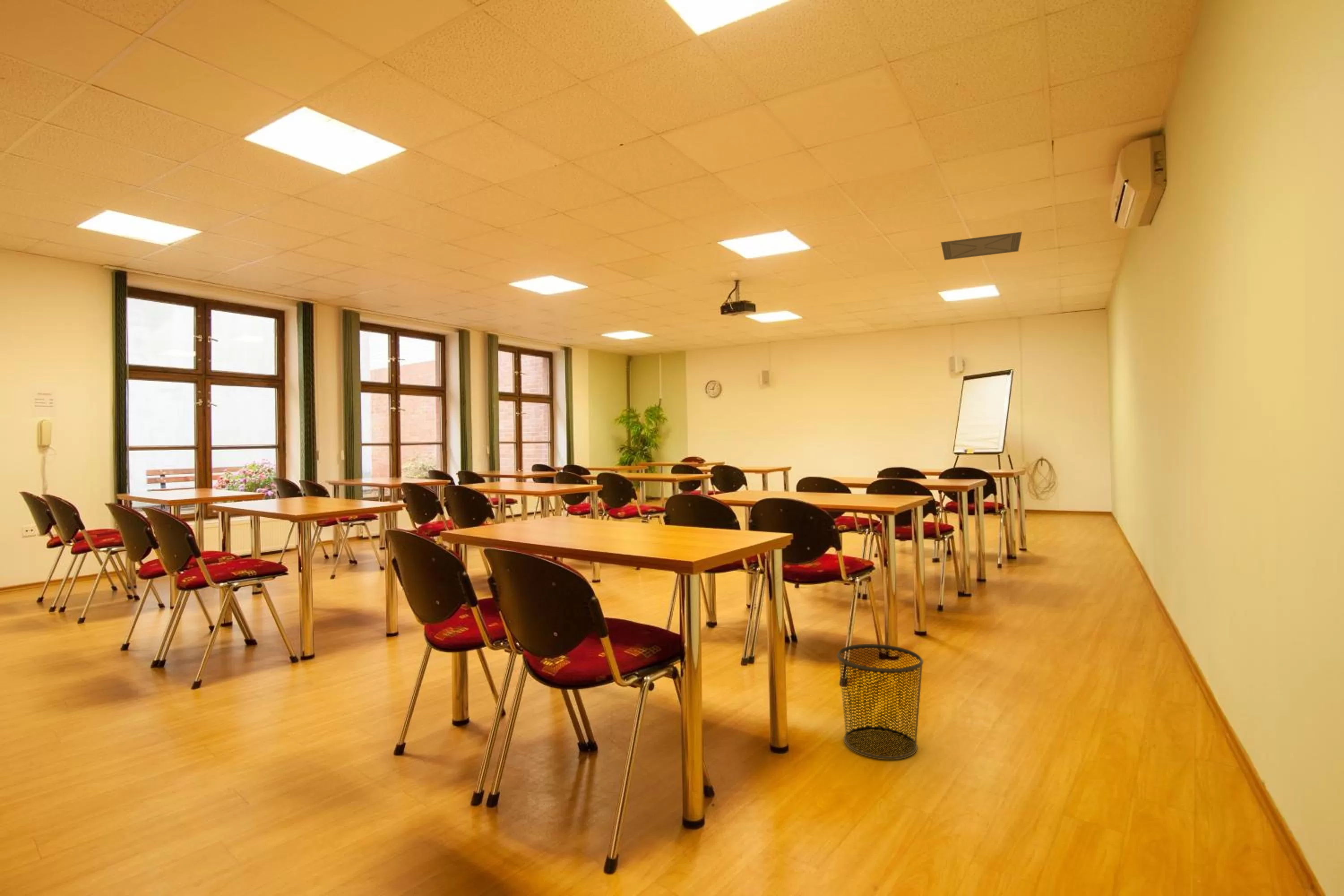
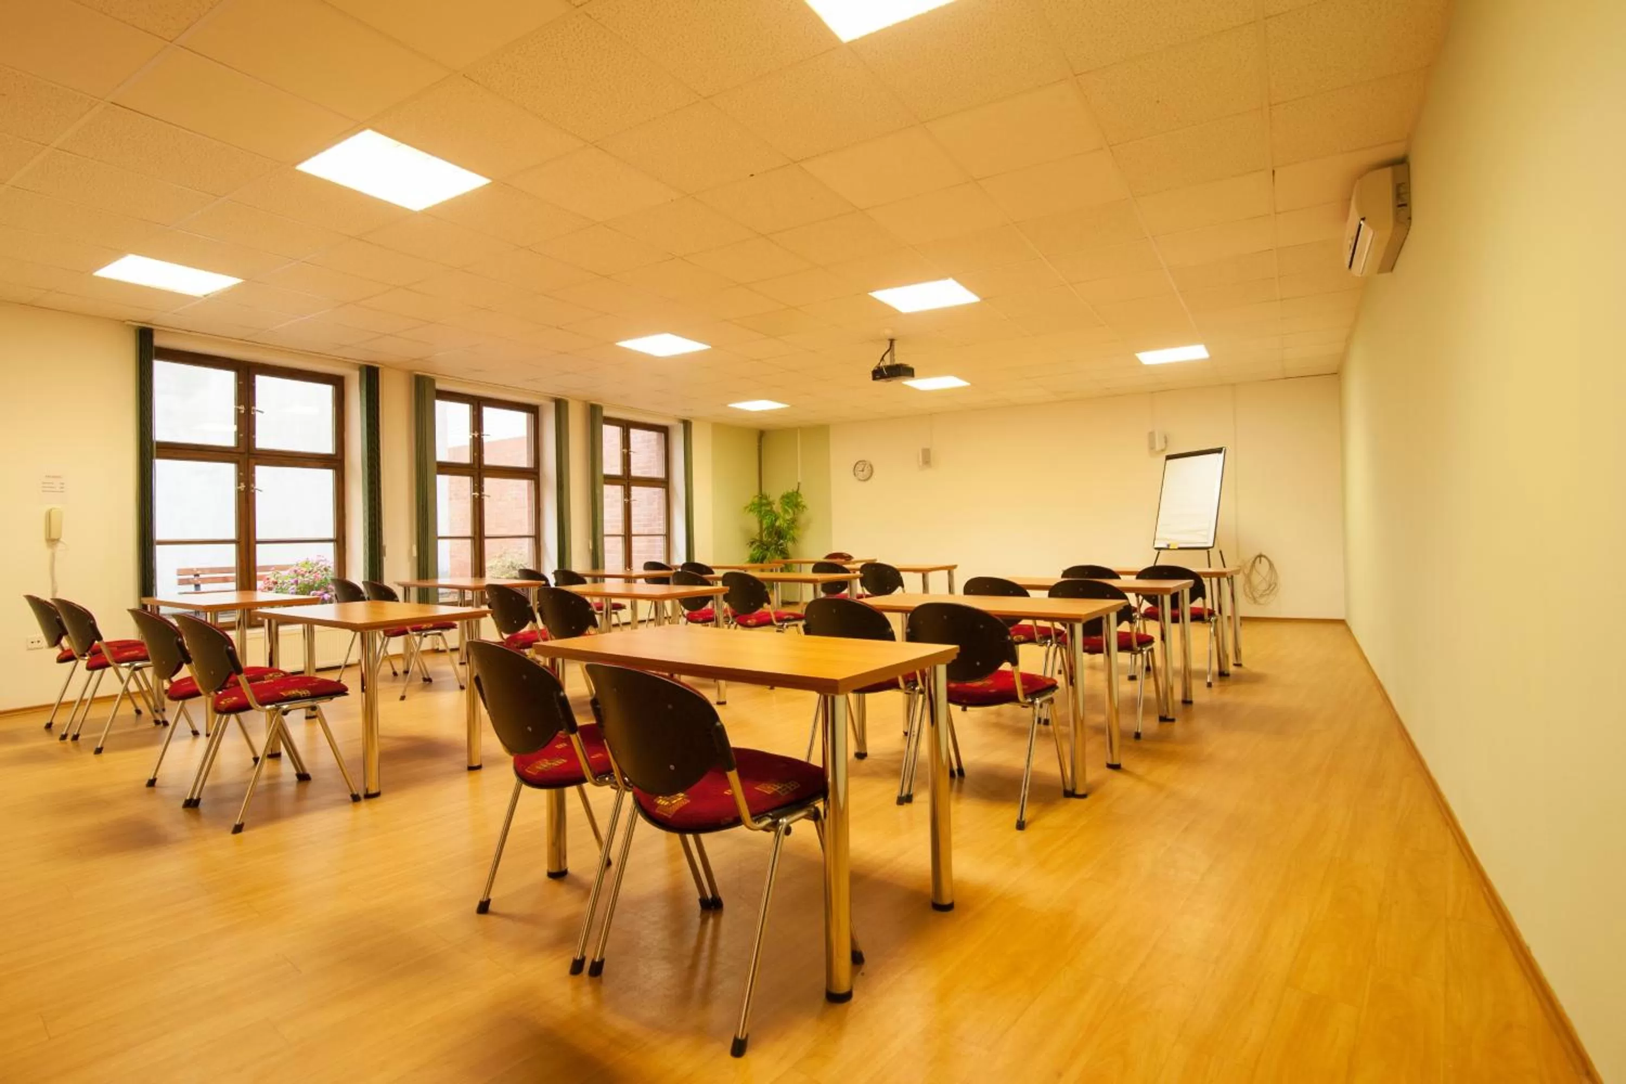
- waste bin (880, 699)
- ceiling vent (980, 247)
